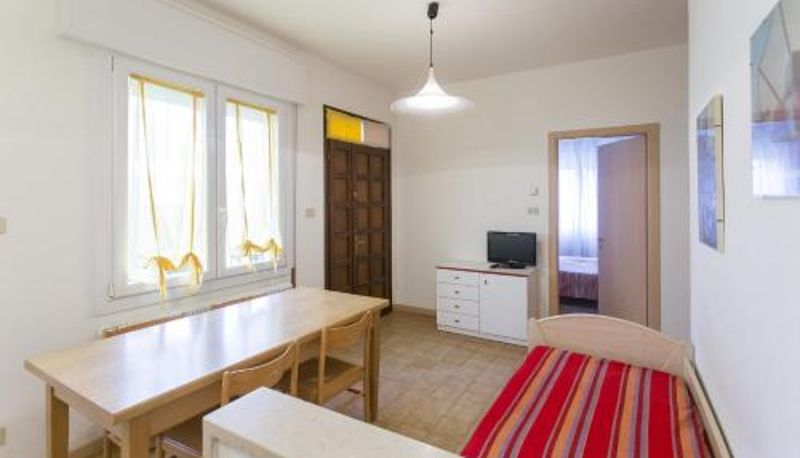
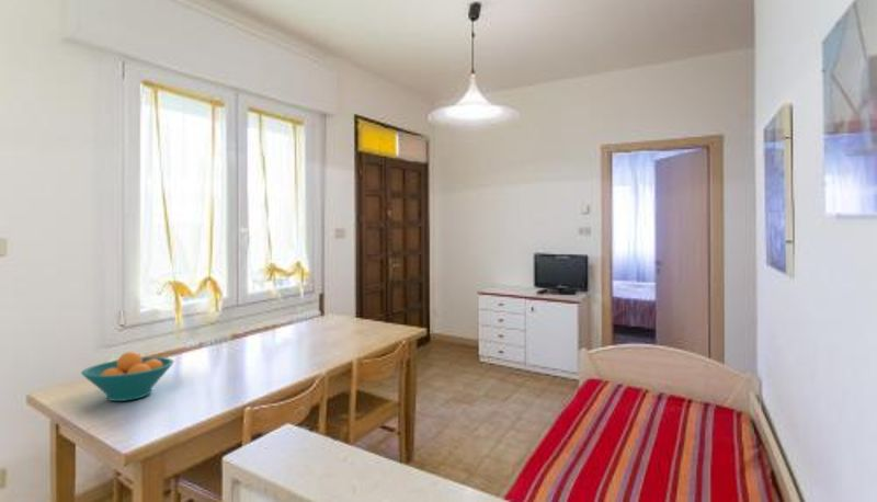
+ fruit bowl (129, 374)
